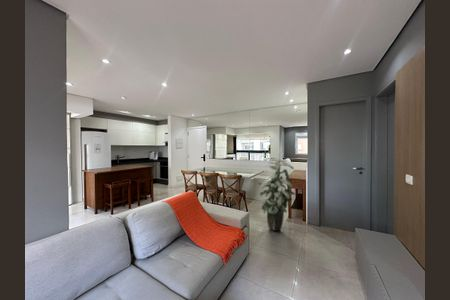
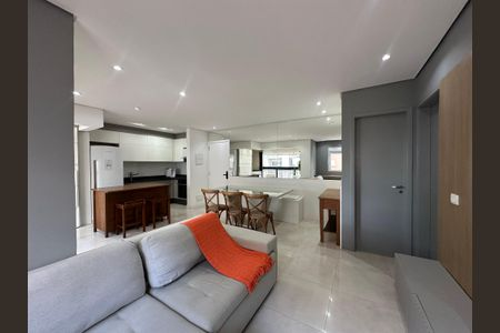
- indoor plant (275, 192)
